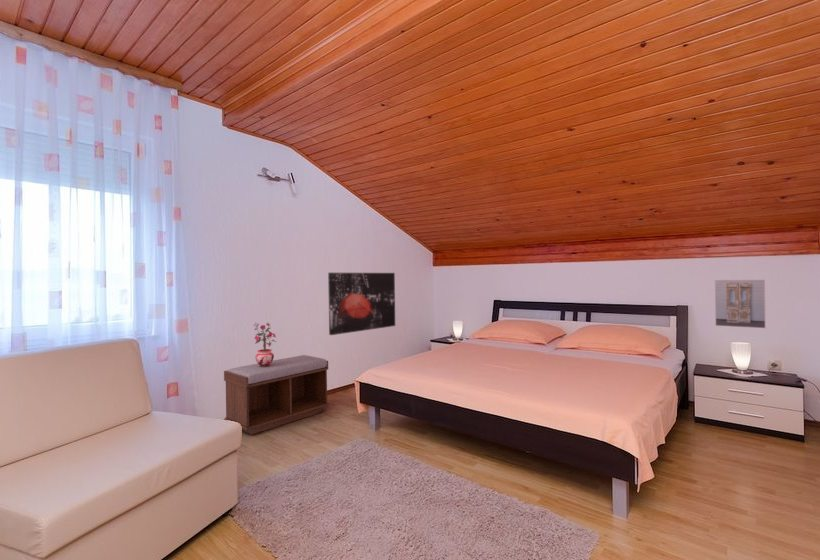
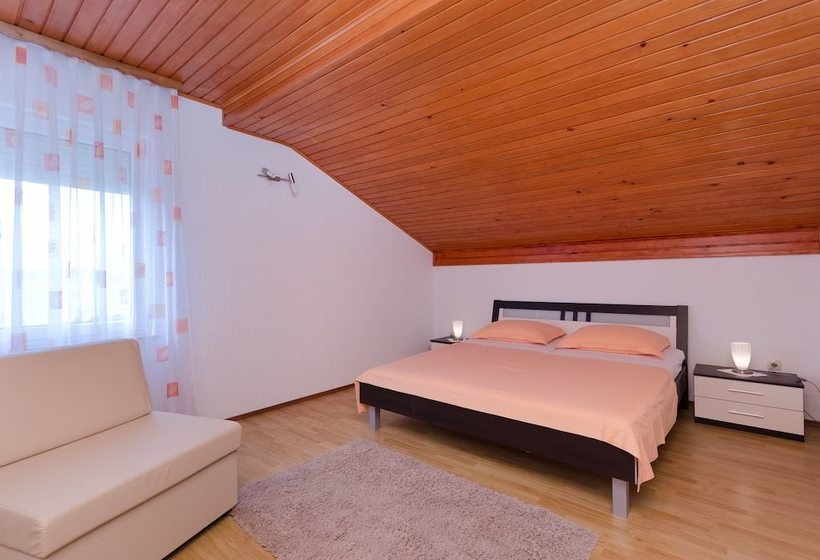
- bench (279, 390)
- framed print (739, 303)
- potted plant (265, 343)
- wall art (364, 301)
